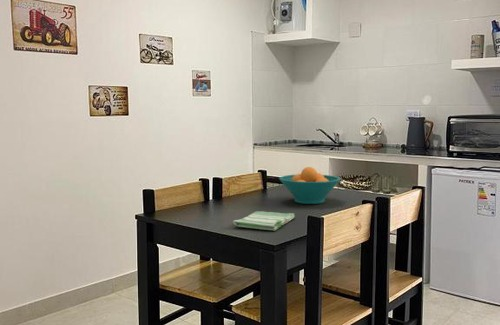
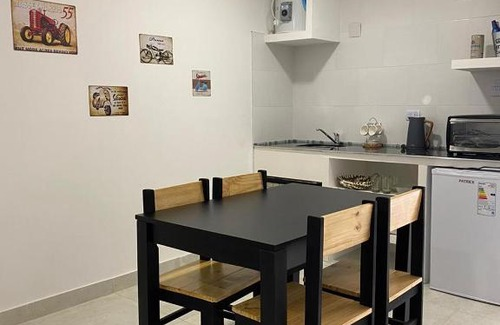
- fruit bowl (309, 184)
- dish towel (264, 219)
